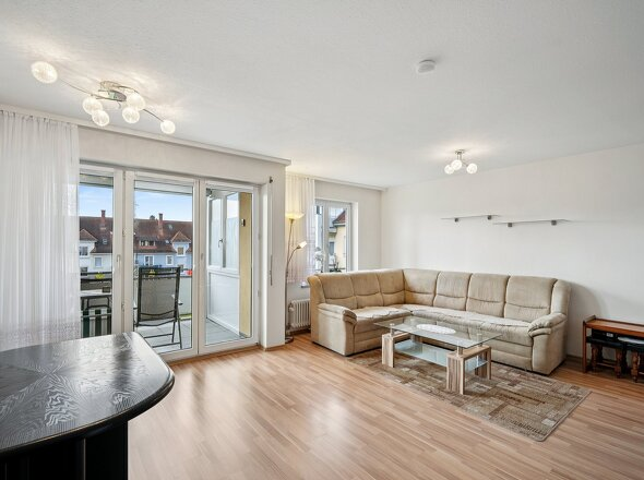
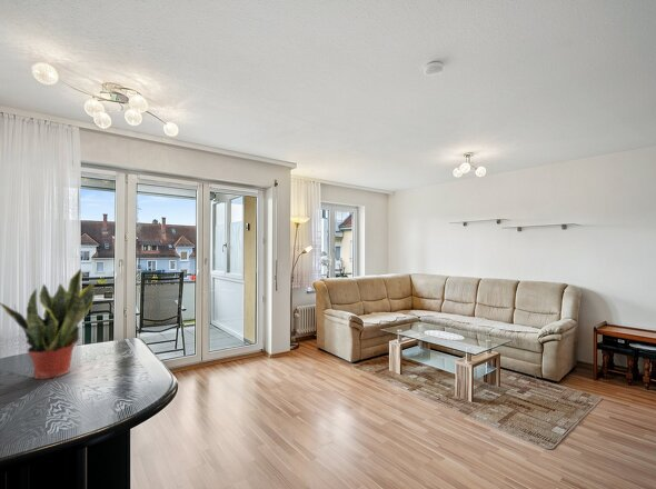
+ potted plant (54, 319)
